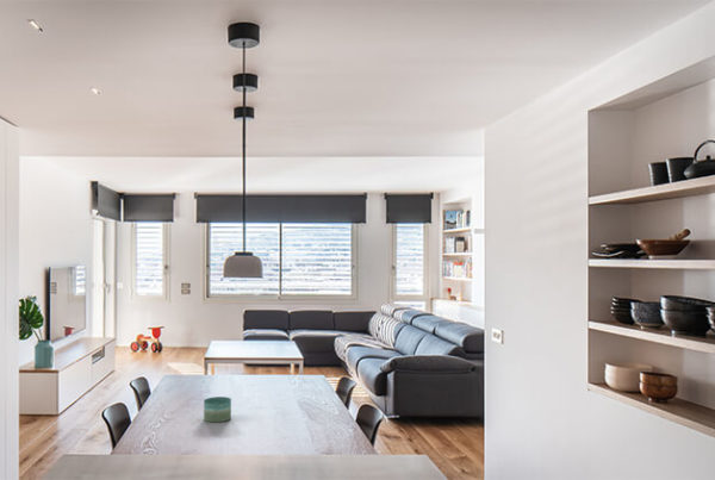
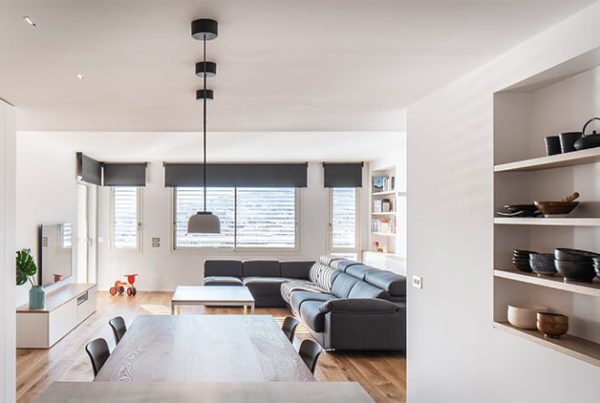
- candle (217, 409)
